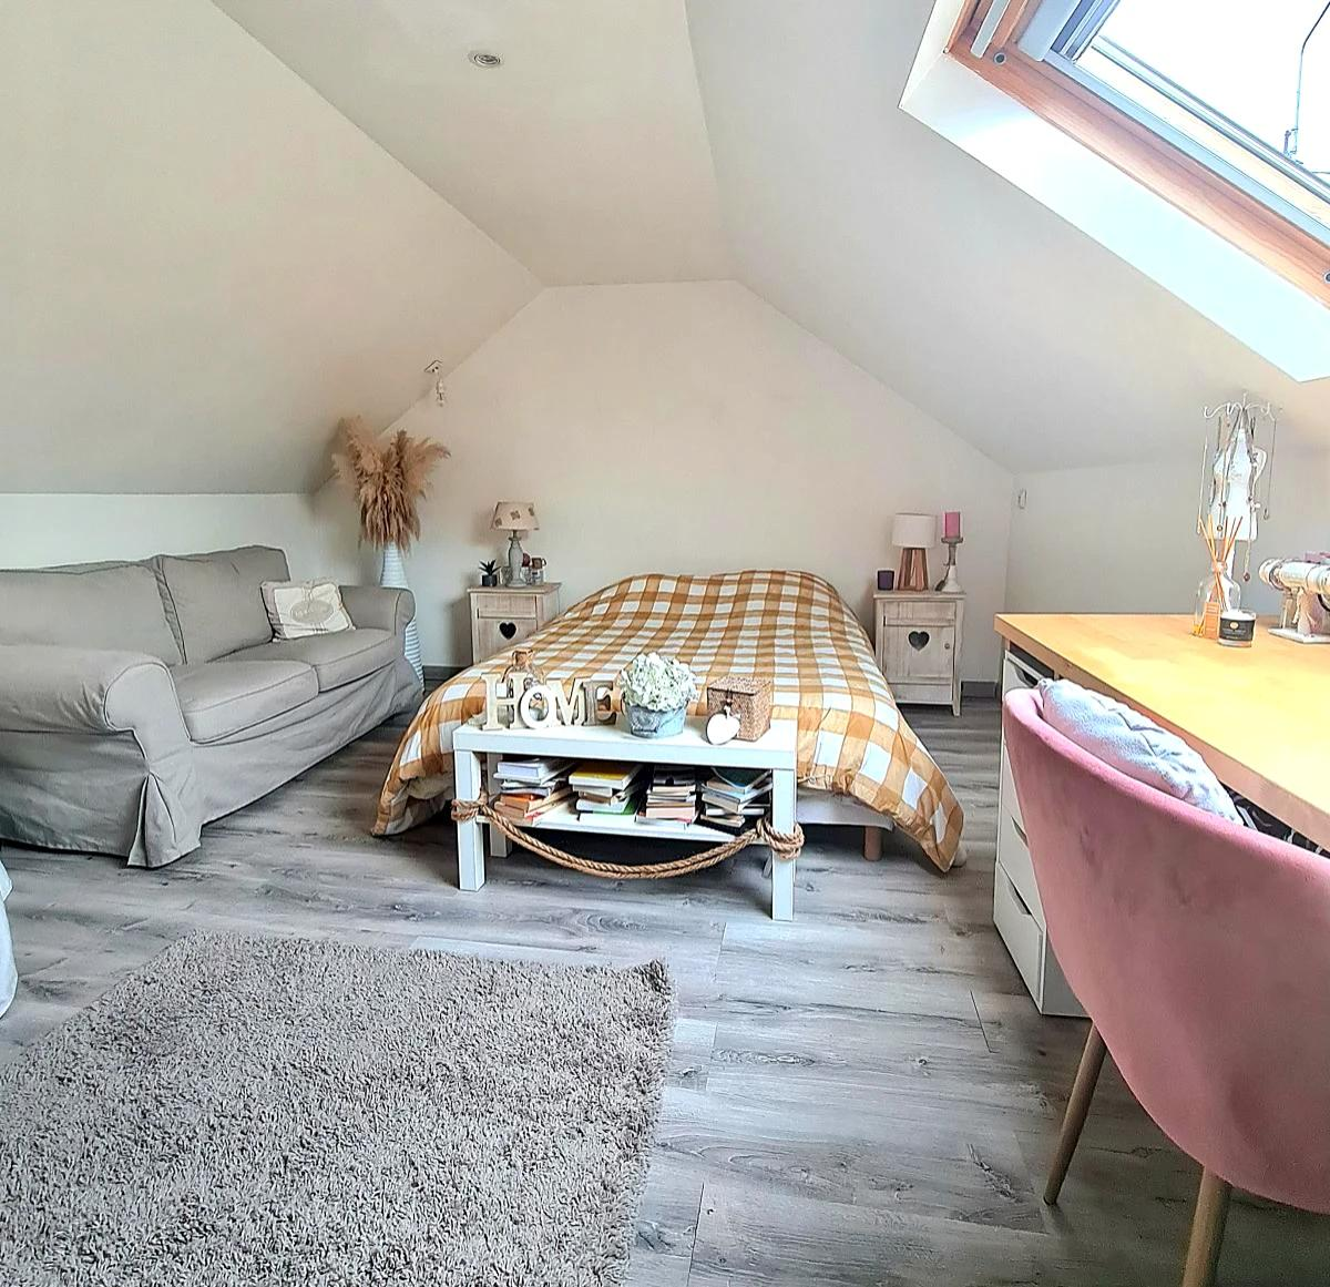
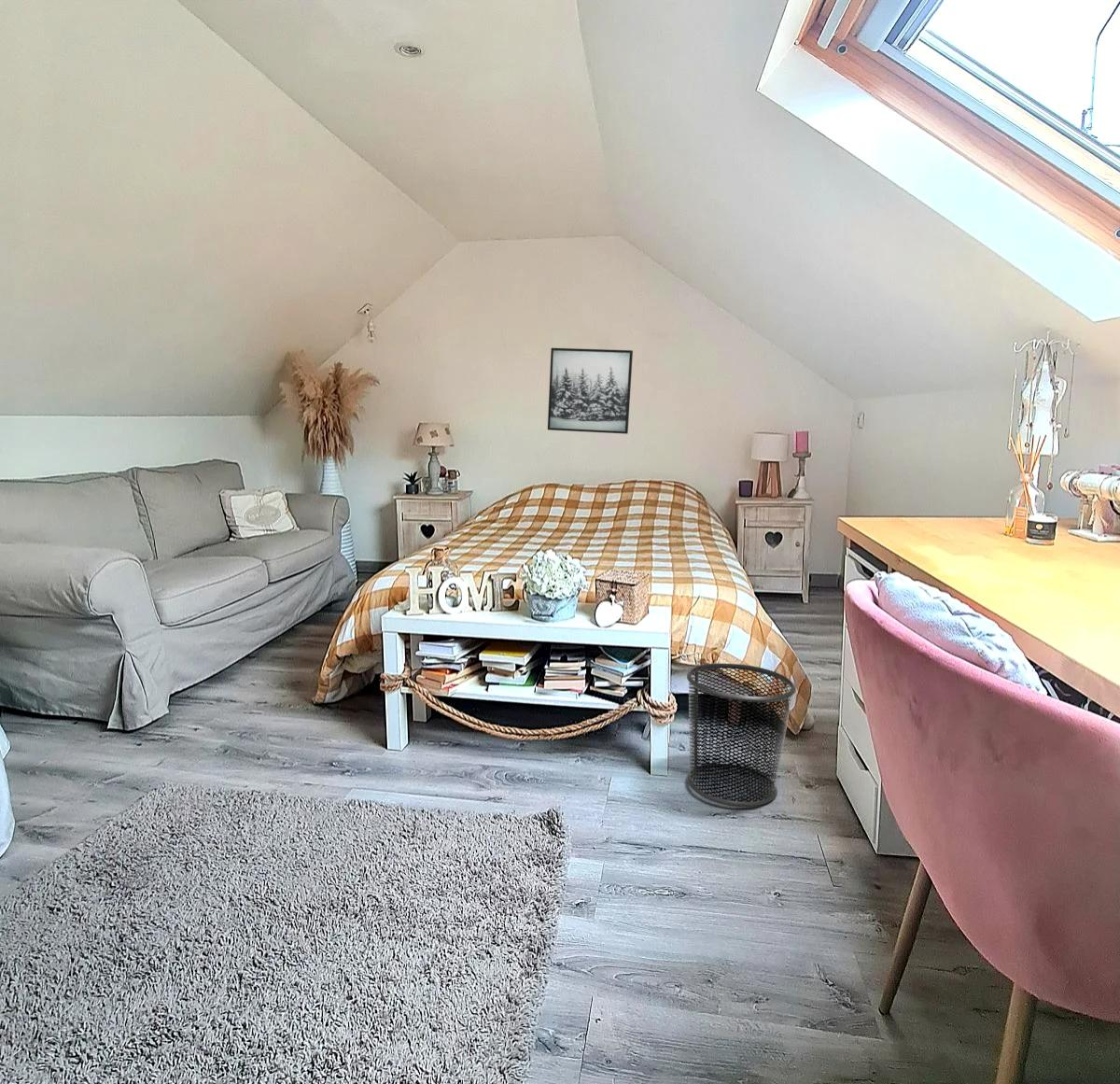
+ wall art (589, 390)
+ waste bin (735, 733)
